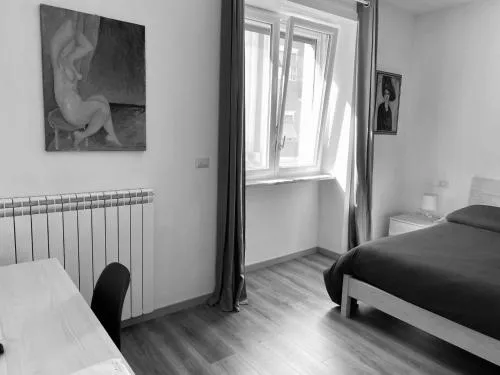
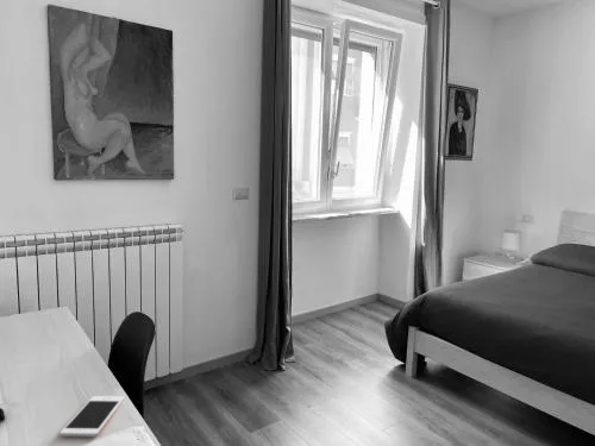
+ cell phone (94, 414)
